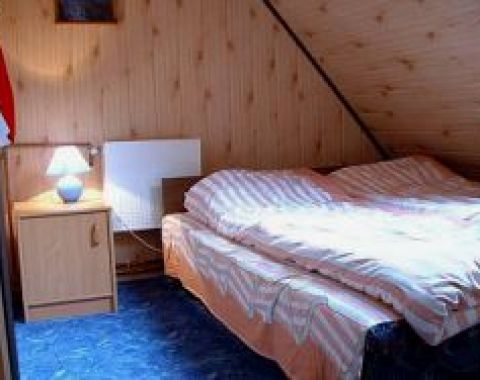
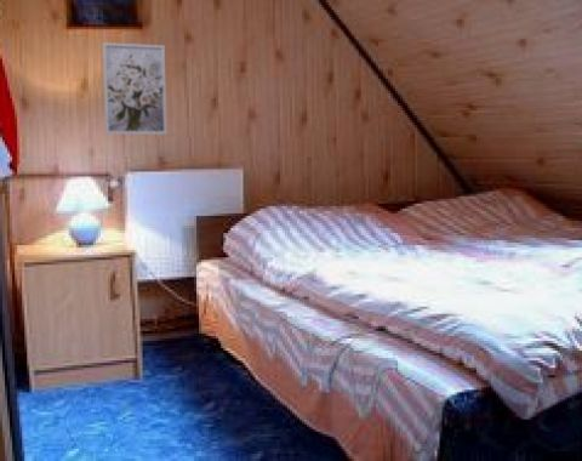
+ wall art (135, 89)
